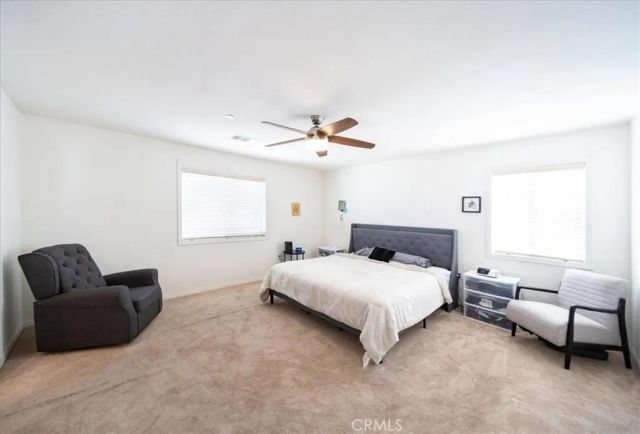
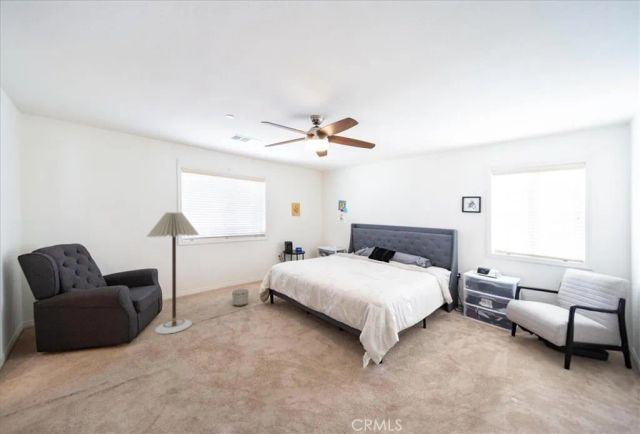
+ planter (240, 297)
+ floor lamp (174, 269)
